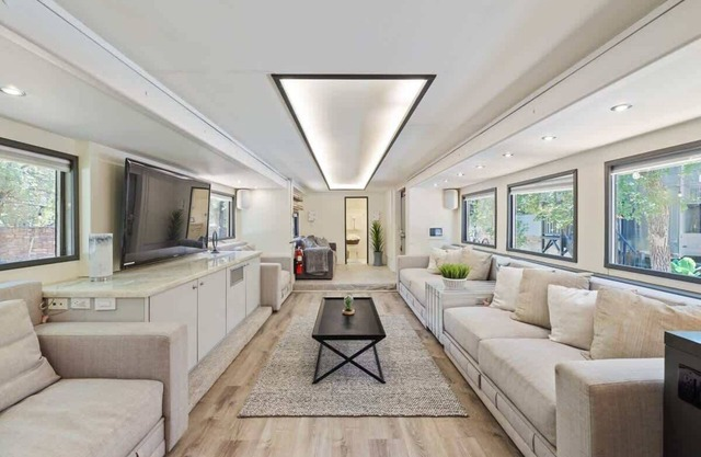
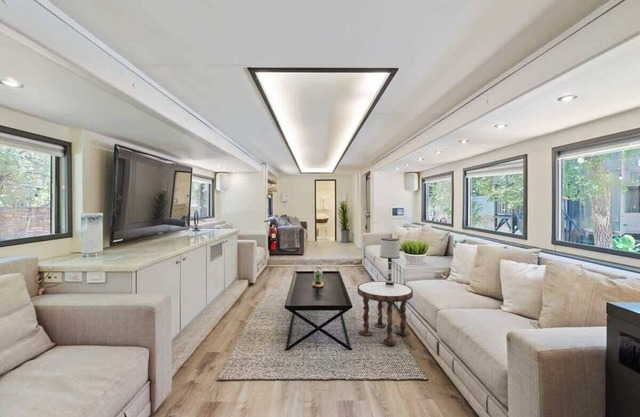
+ table lamp (389, 262)
+ side table (381, 310)
